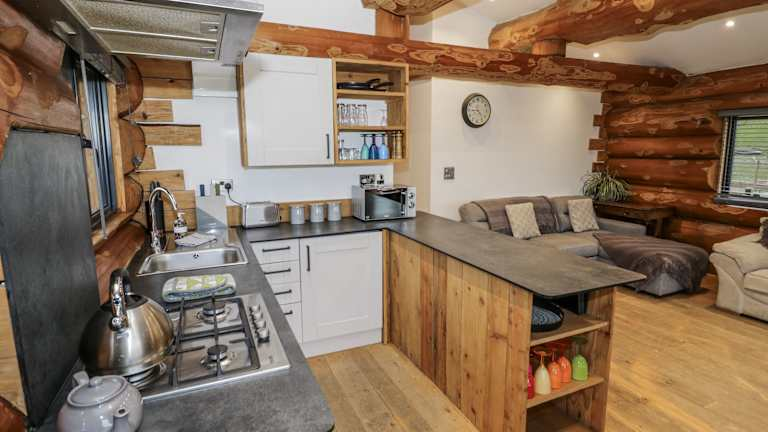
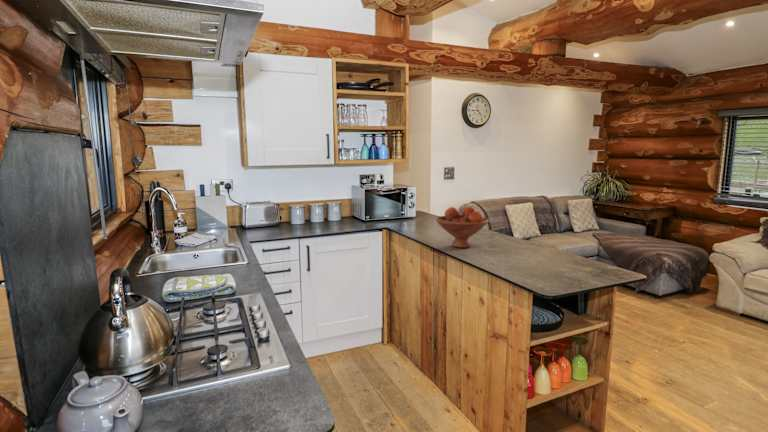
+ fruit bowl (461, 227)
